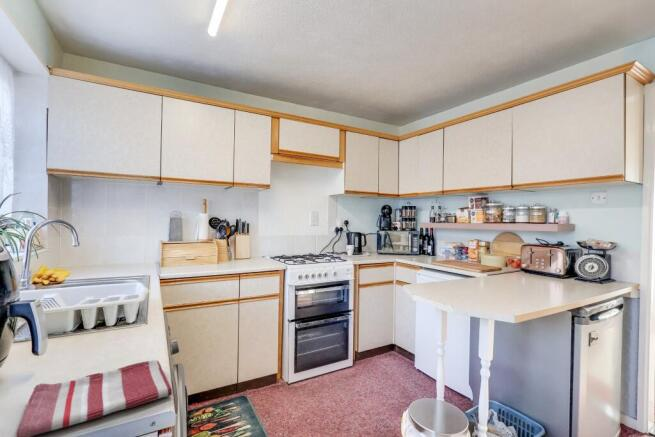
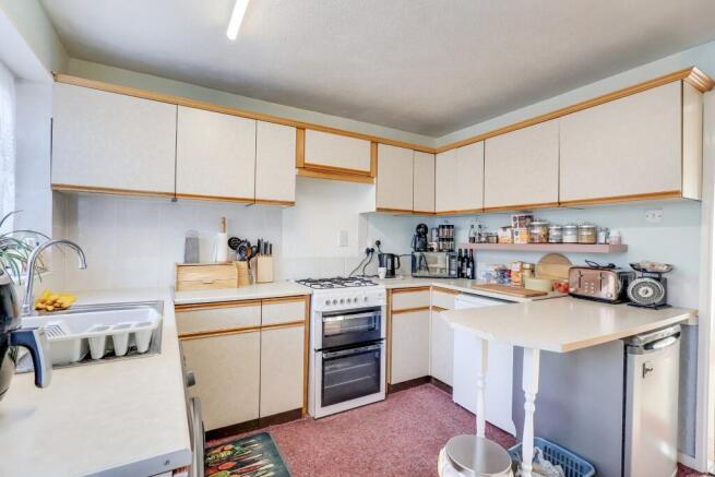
- dish towel (102, 391)
